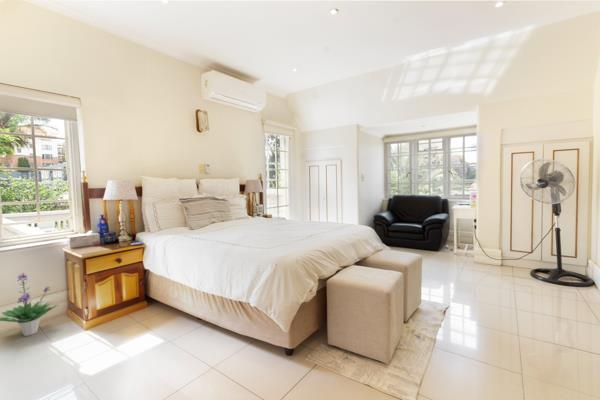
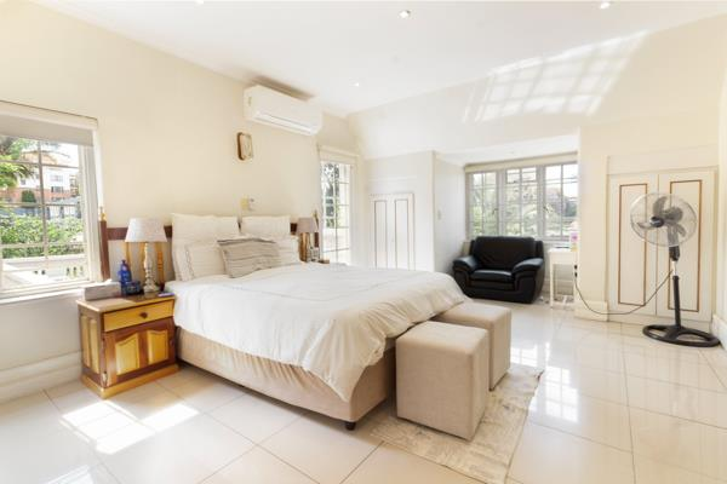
- potted plant (27, 304)
